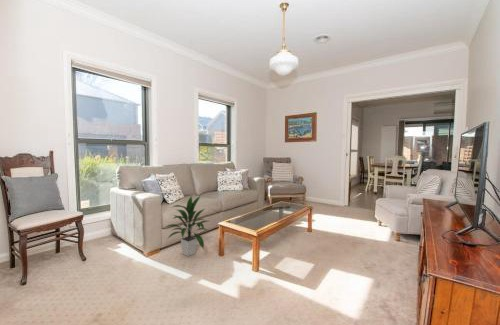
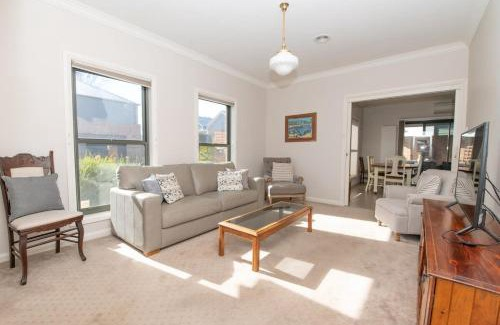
- indoor plant (189, 225)
